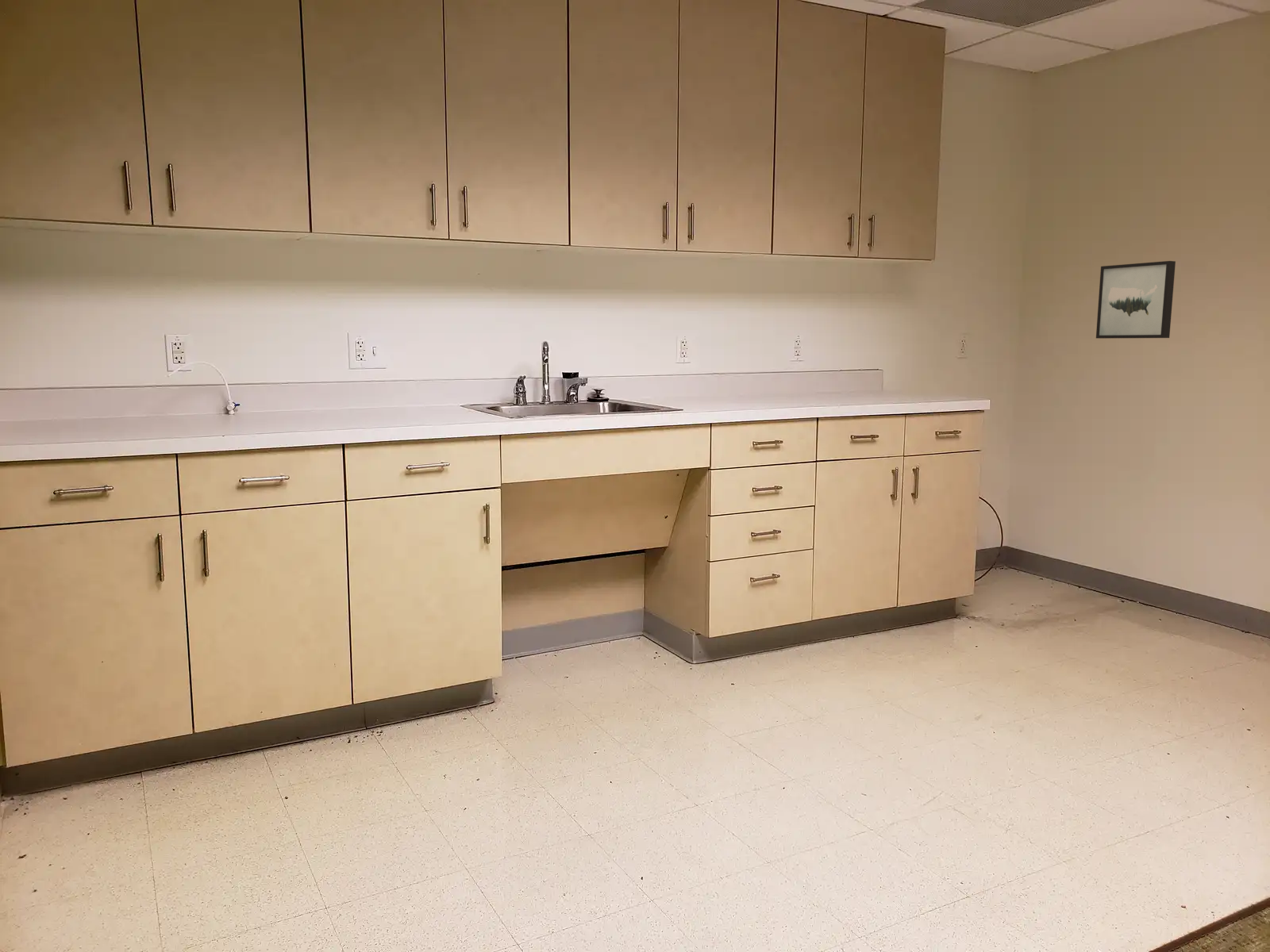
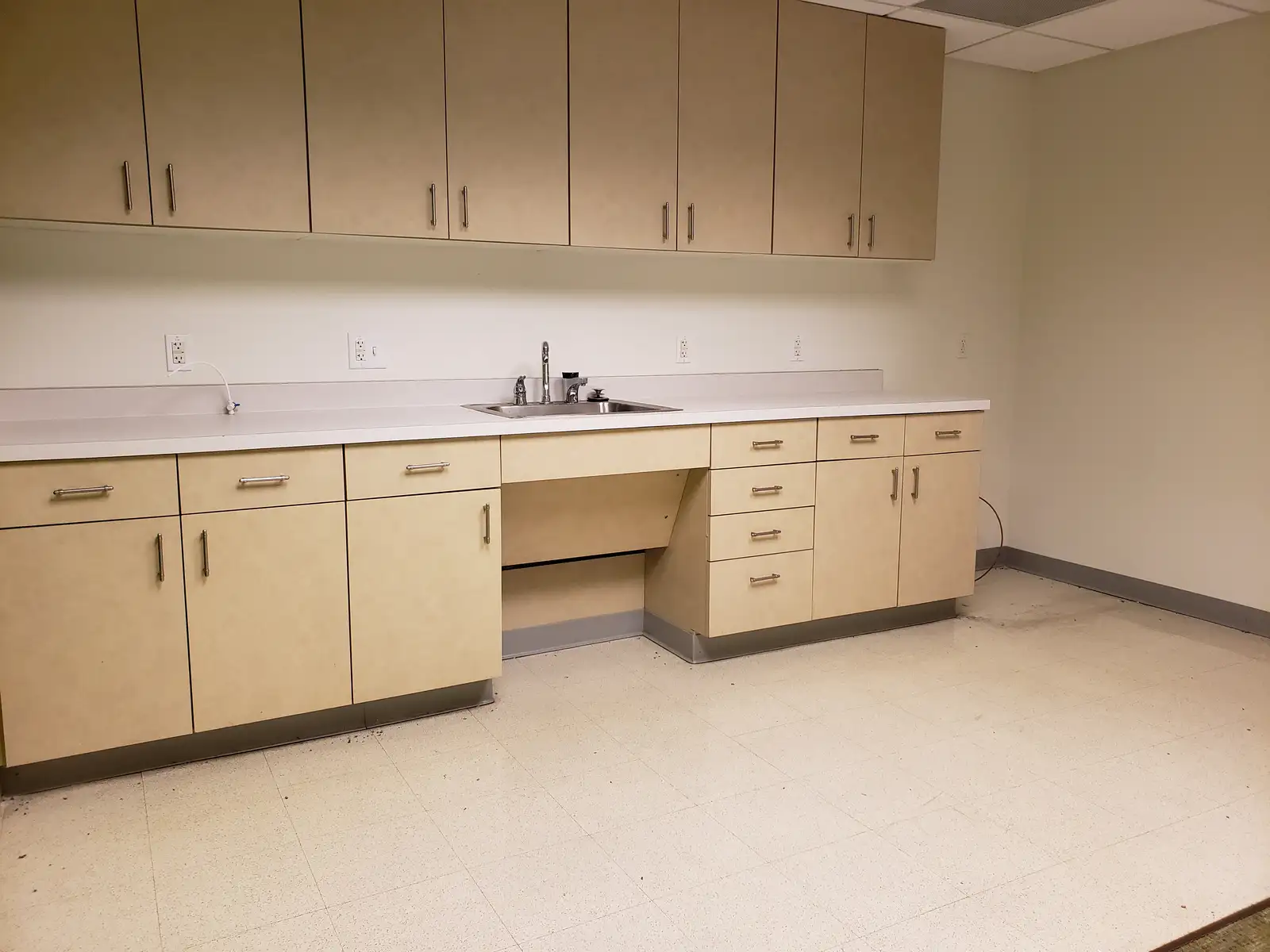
- wall art (1134, 301)
